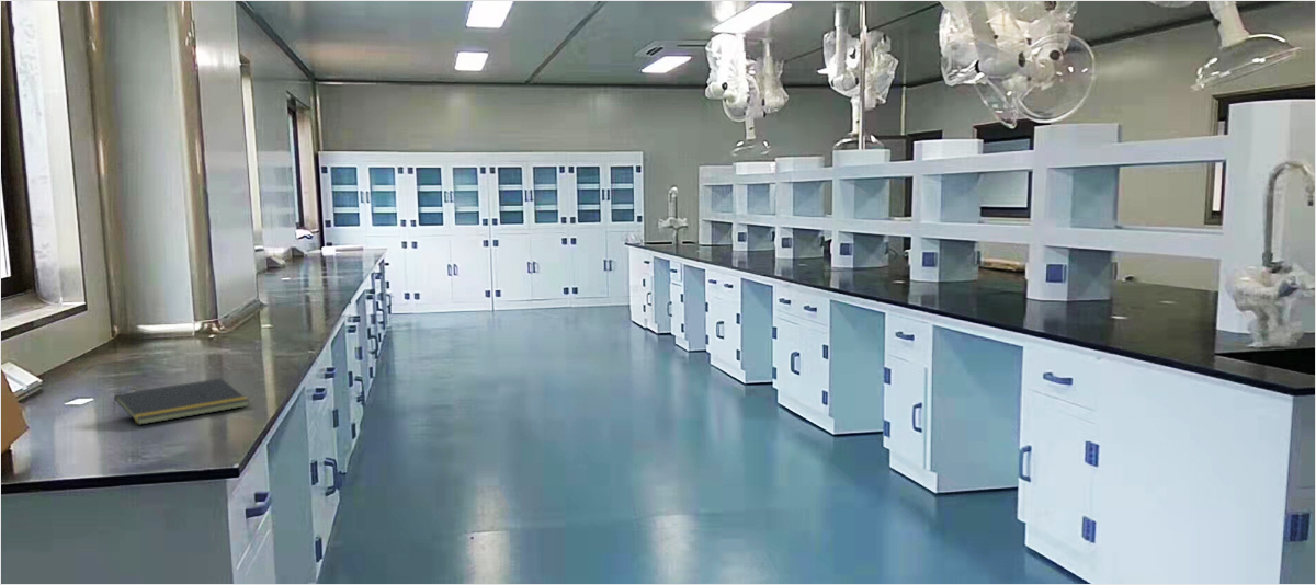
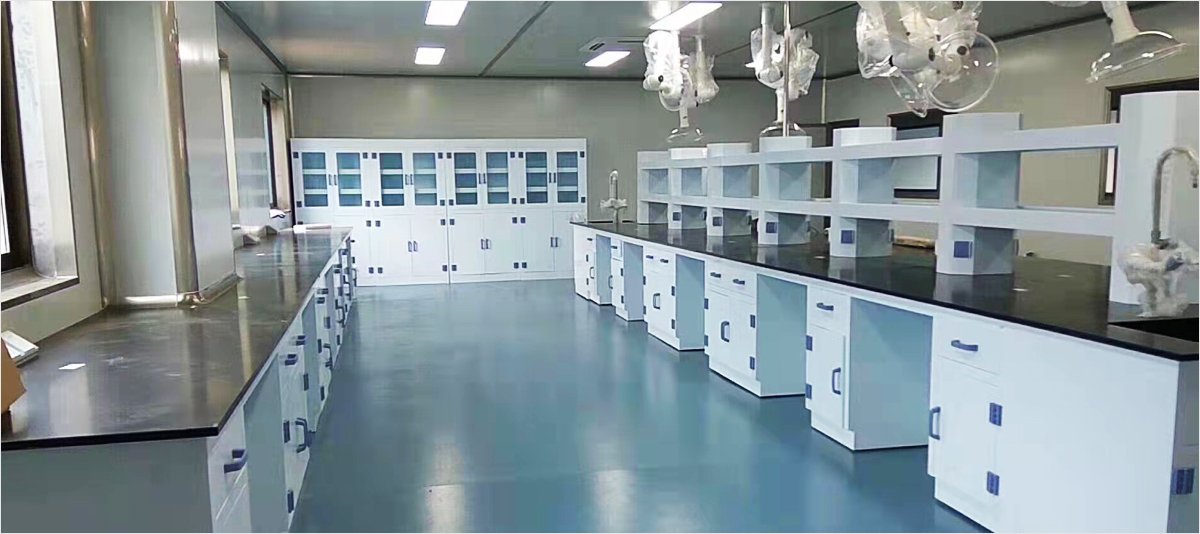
- notepad (182, 400)
